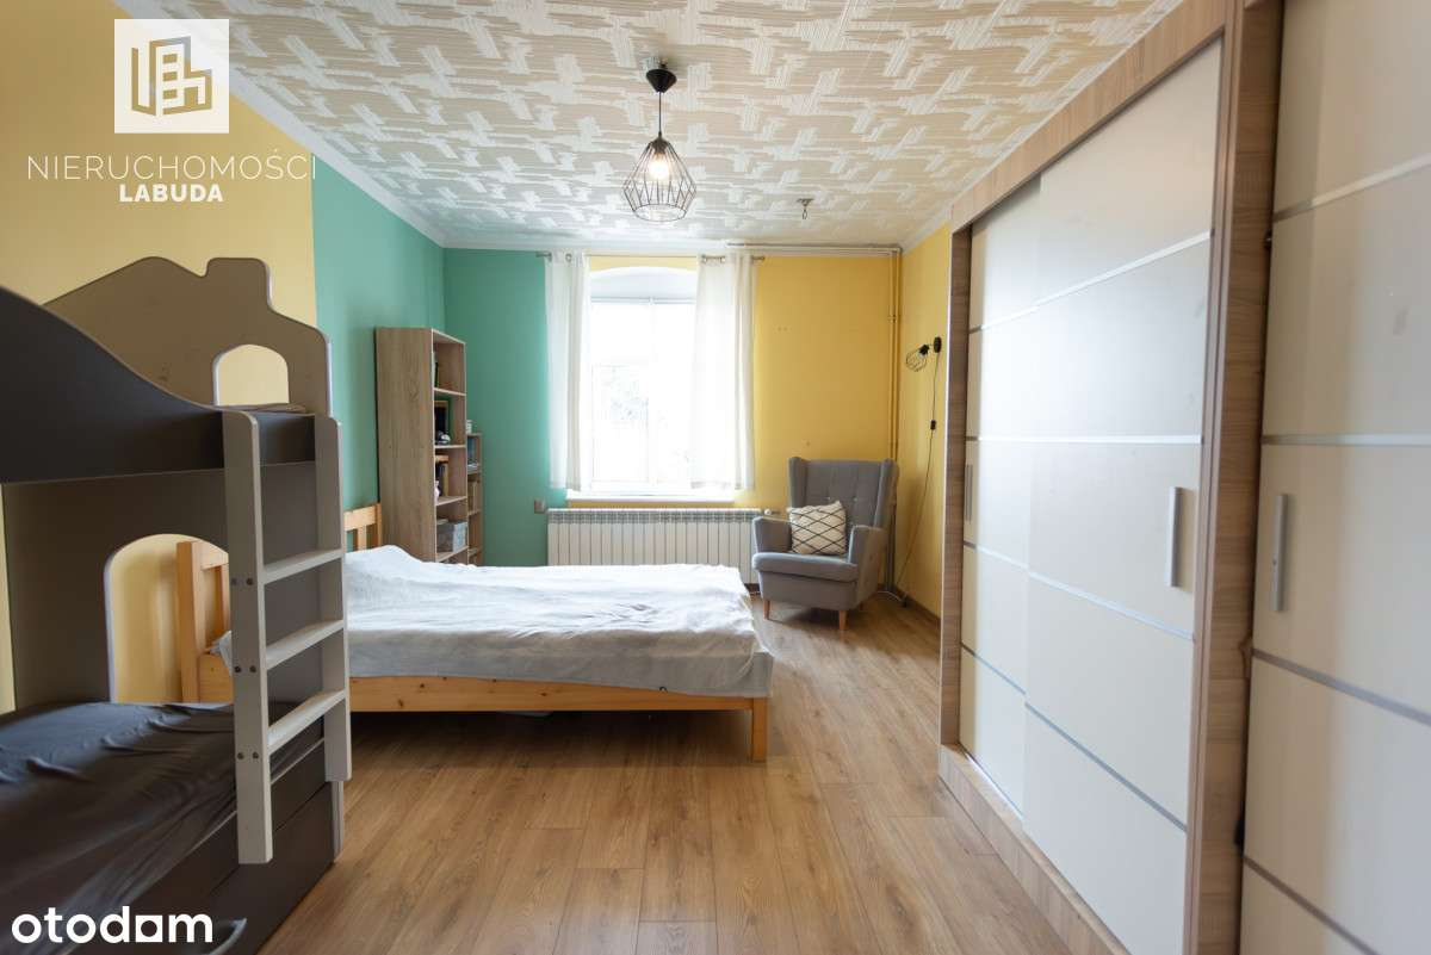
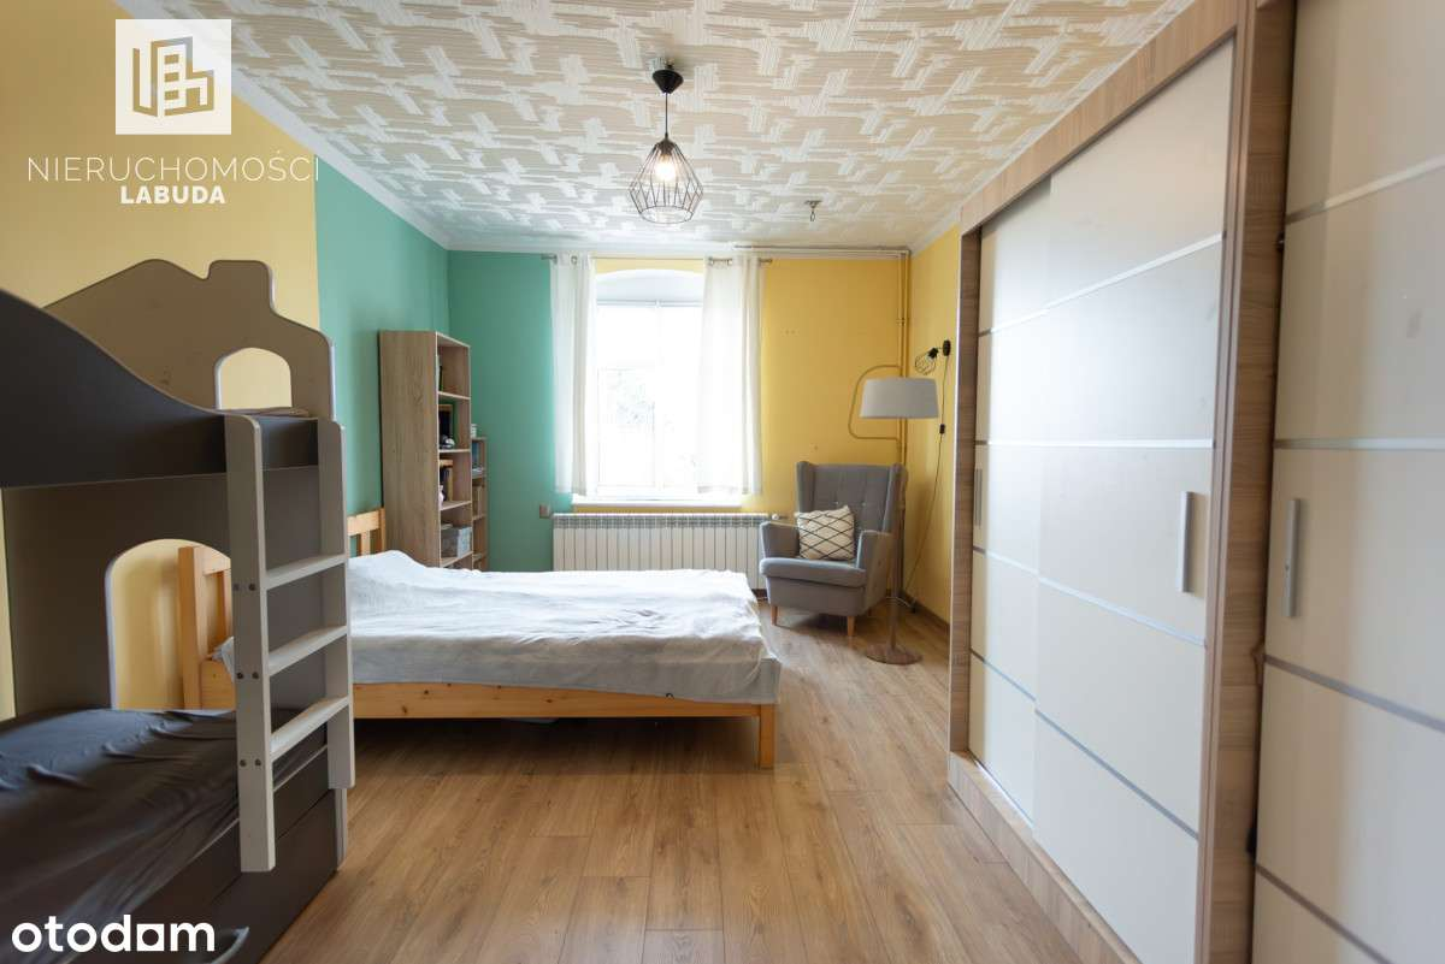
+ floor lamp (893, 511)
